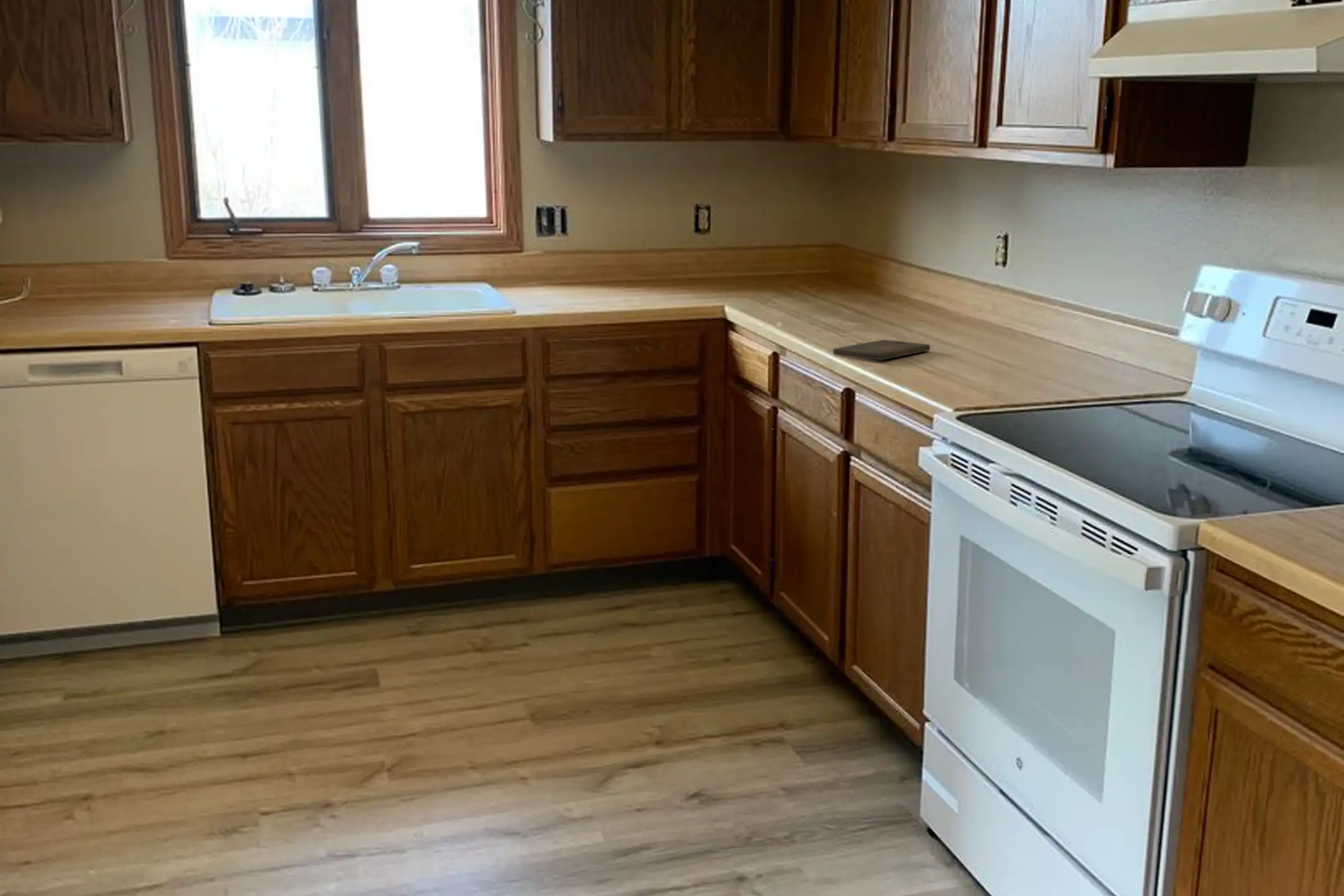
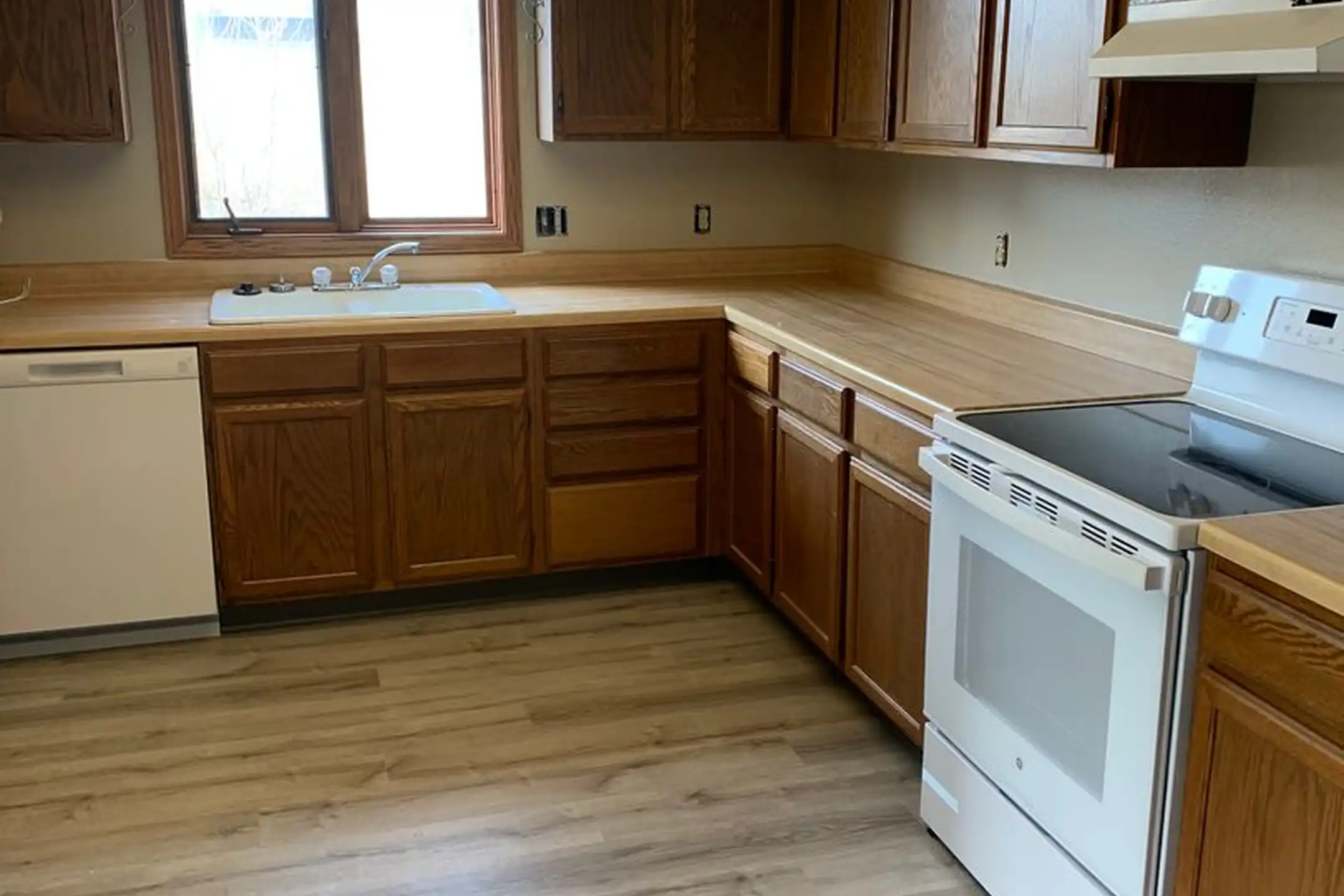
- cutting board (882, 349)
